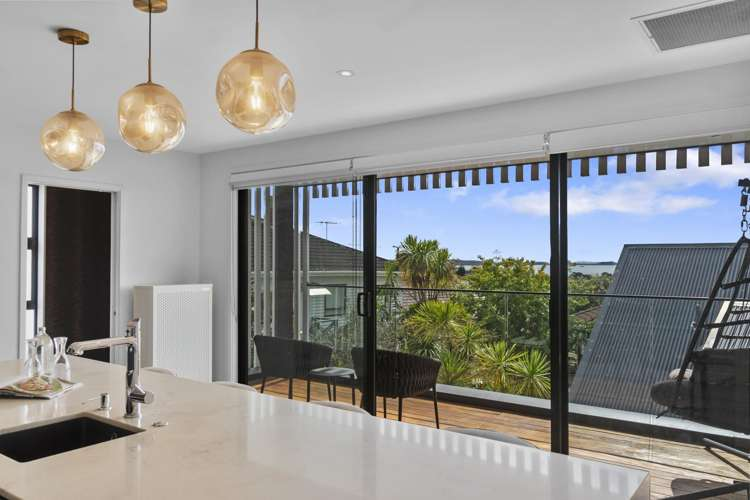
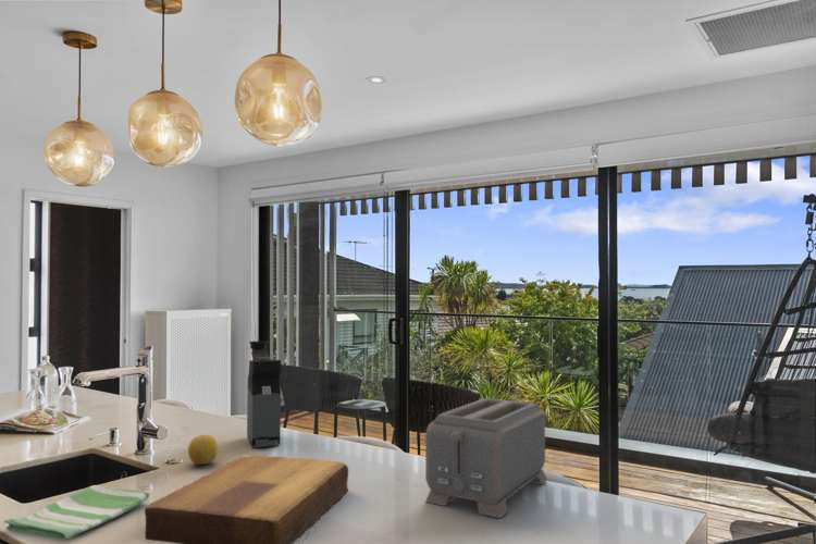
+ toaster (486, 450)
+ fruit (202, 449)
+ coffee maker (262, 392)
+ cutting board (258, 495)
+ dish towel (82, 509)
